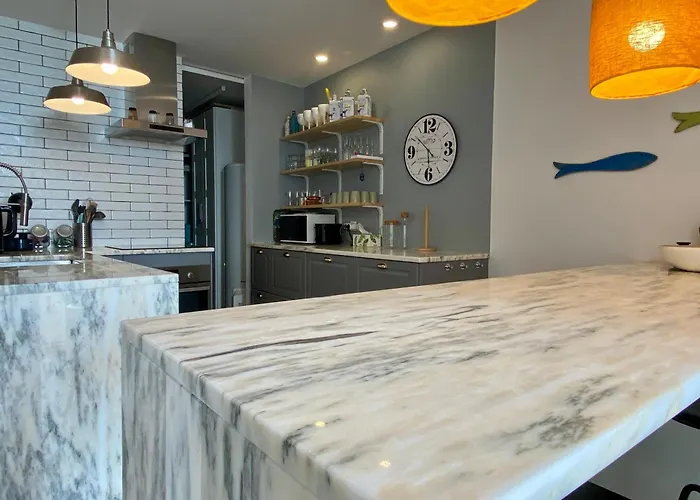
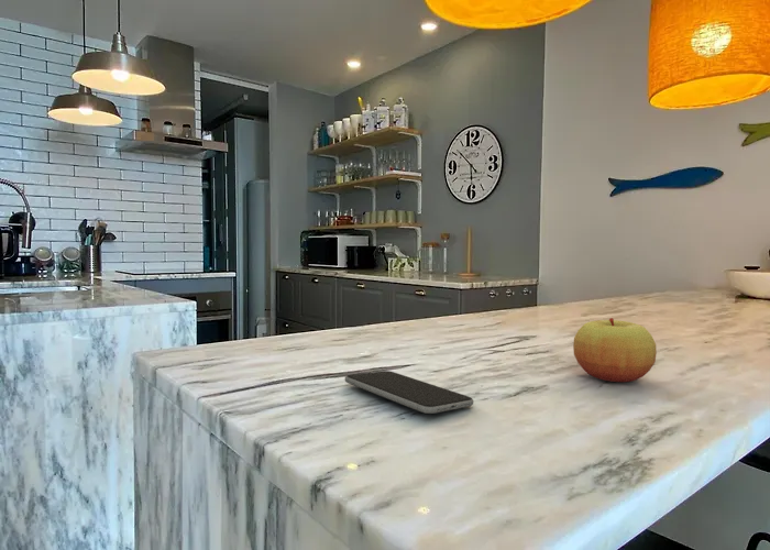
+ apple (613, 348)
+ smartphone (405, 389)
